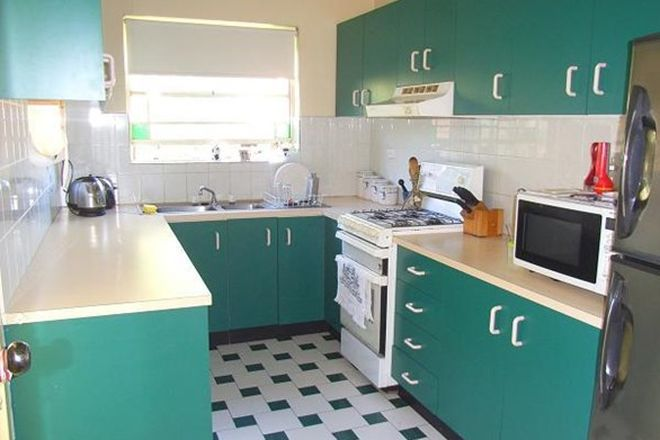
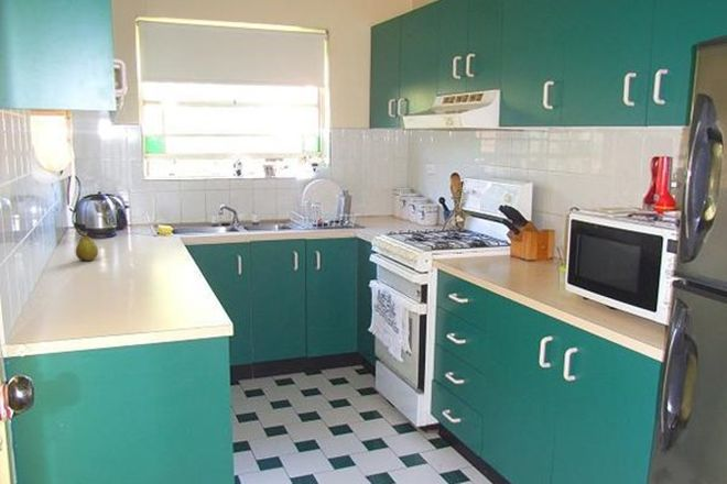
+ fruit (86, 245)
